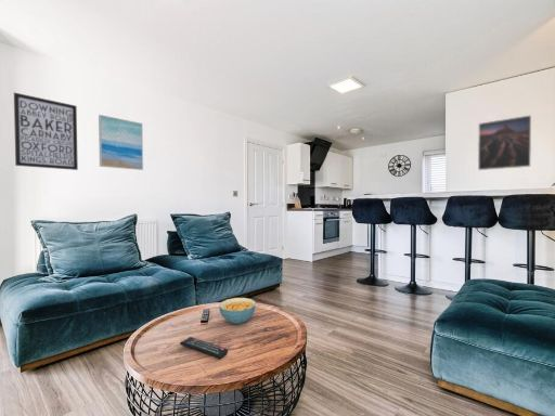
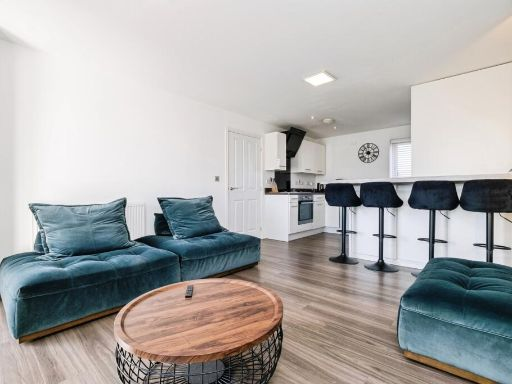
- remote control (203, 347)
- cereal bowl (237, 312)
- wall art (121, 143)
- wall art (48, 133)
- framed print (503, 144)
